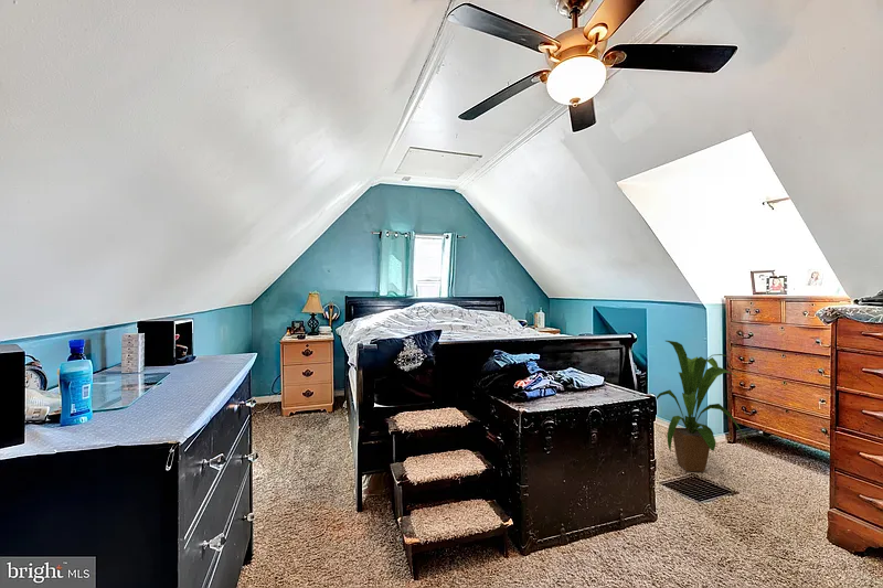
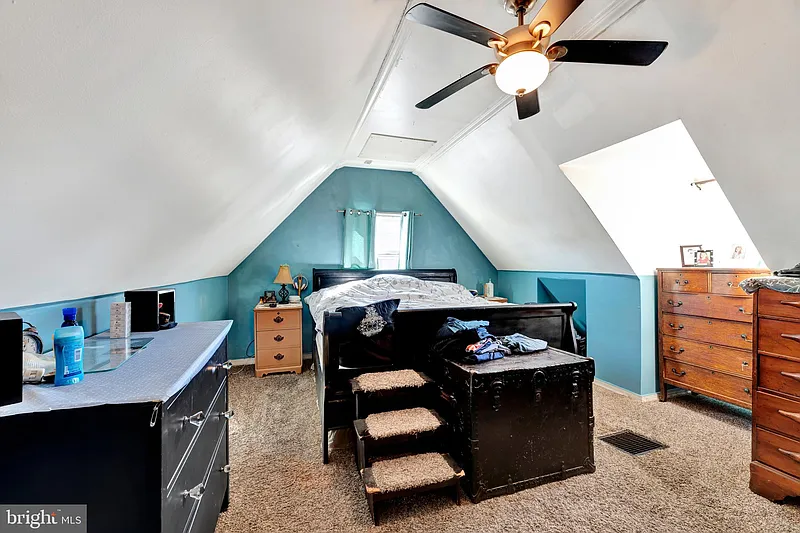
- house plant (701, 402)
